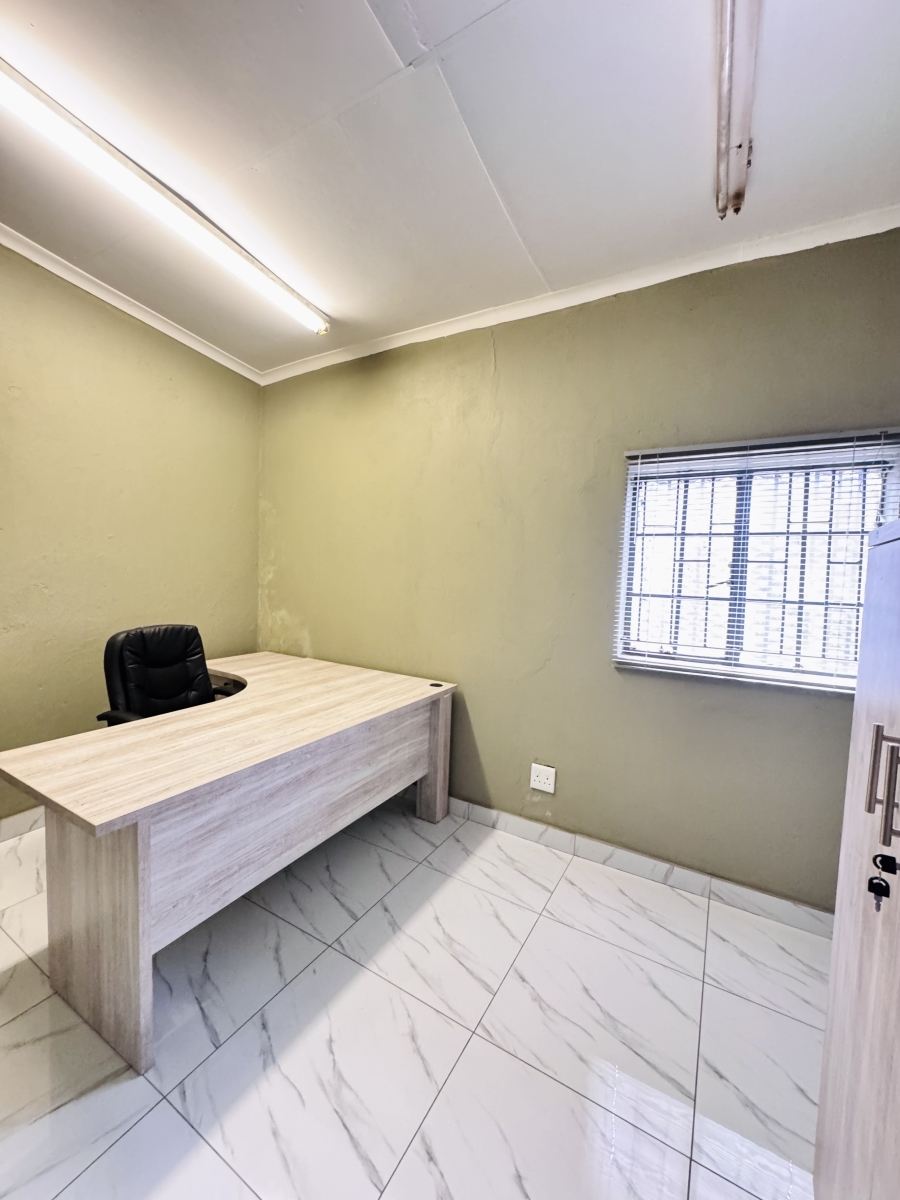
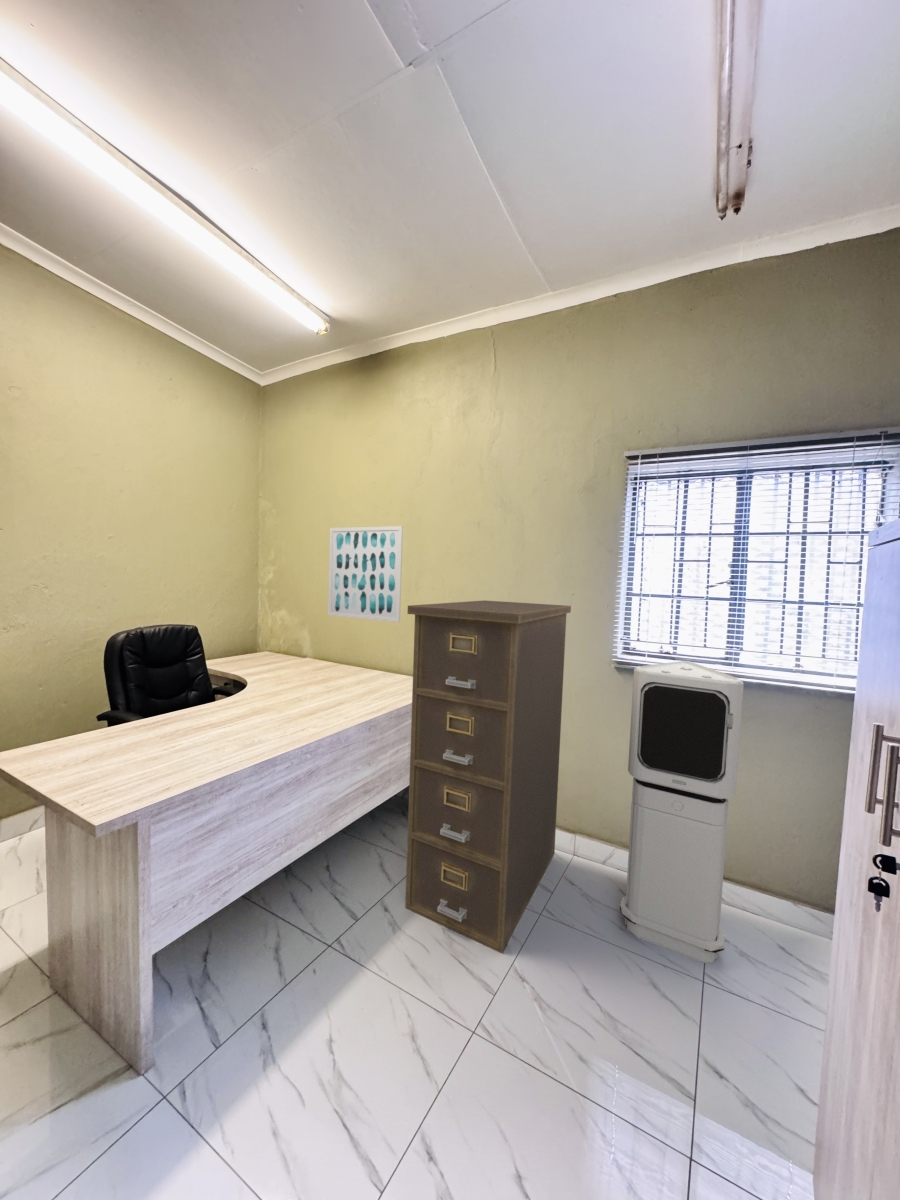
+ wall art (363, 573)
+ air purifier (678, 795)
+ filing cabinet (492, 744)
